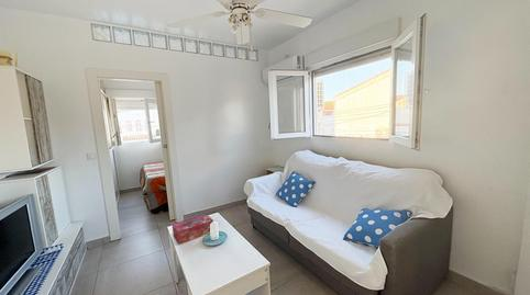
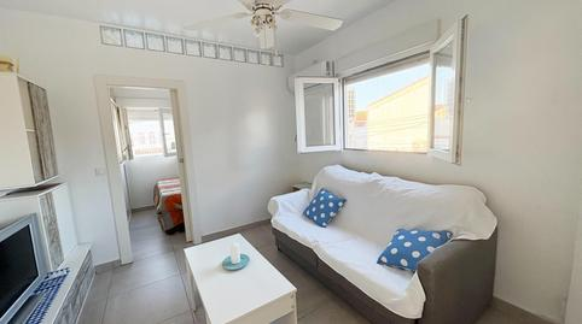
- tissue box (194, 227)
